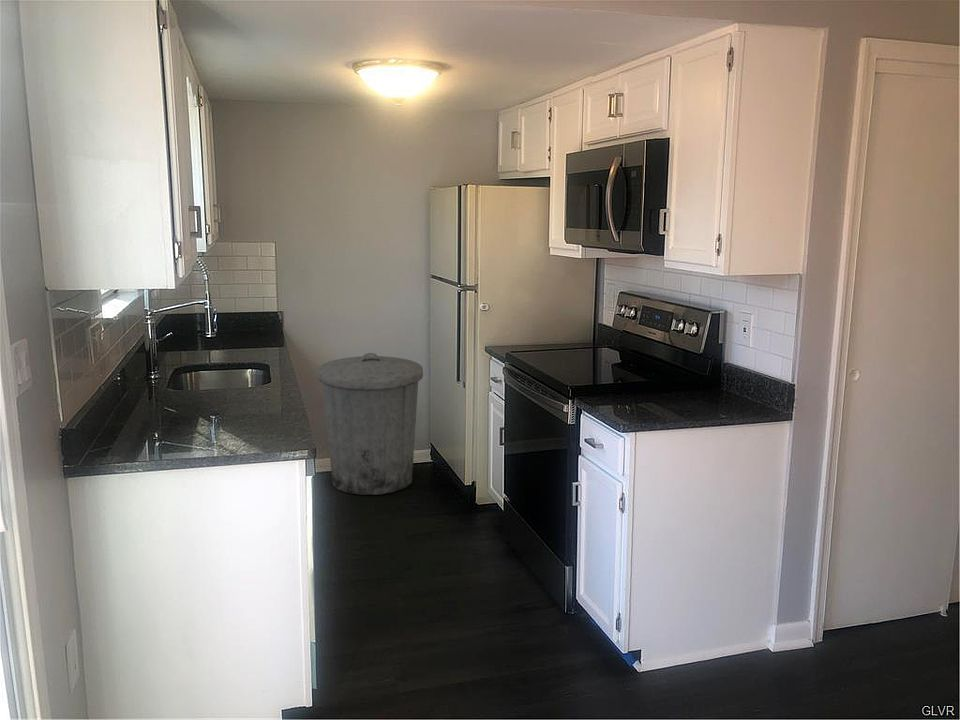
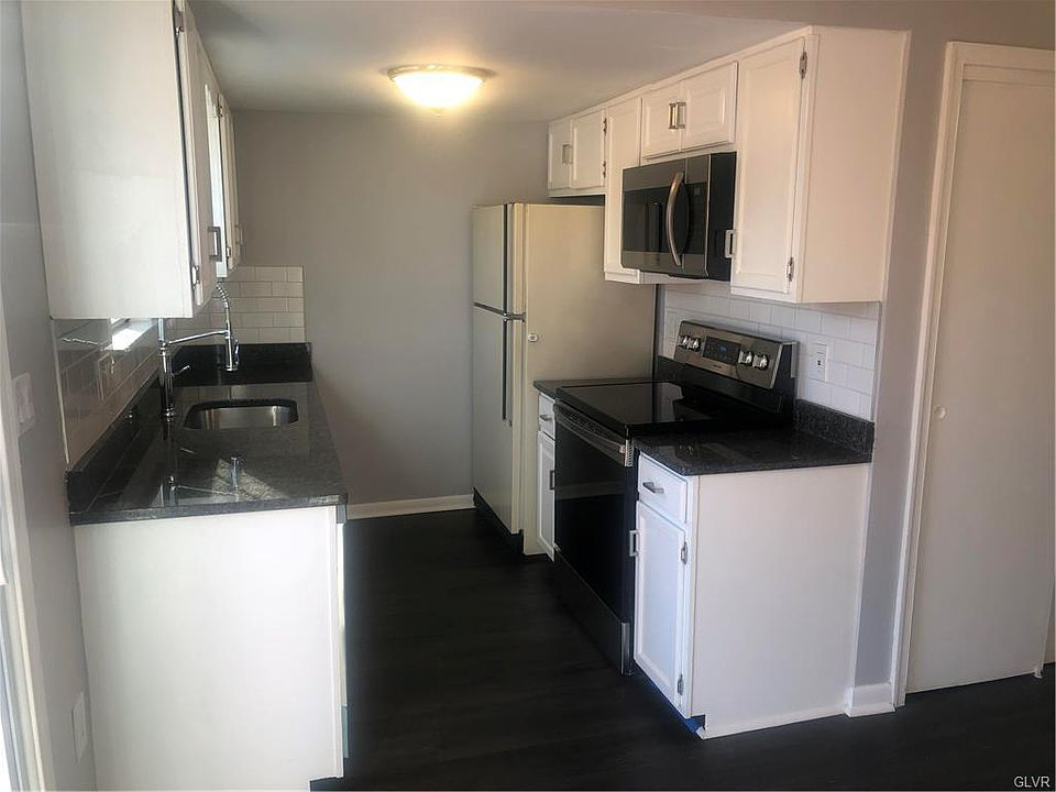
- trash can (371, 418)
